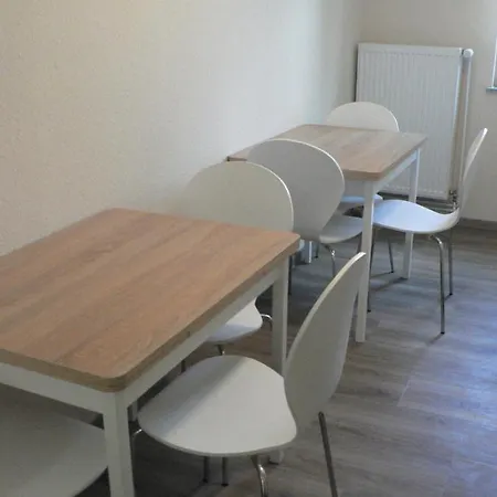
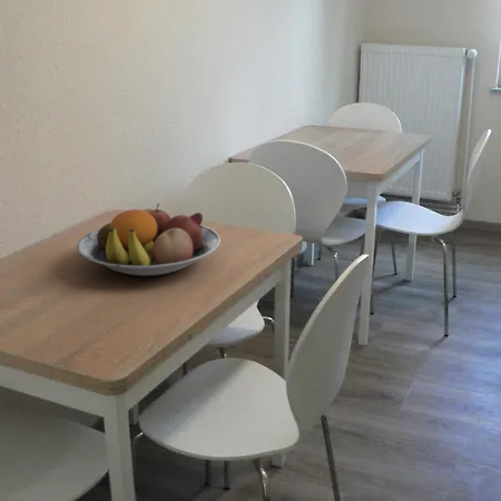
+ fruit bowl (149, 235)
